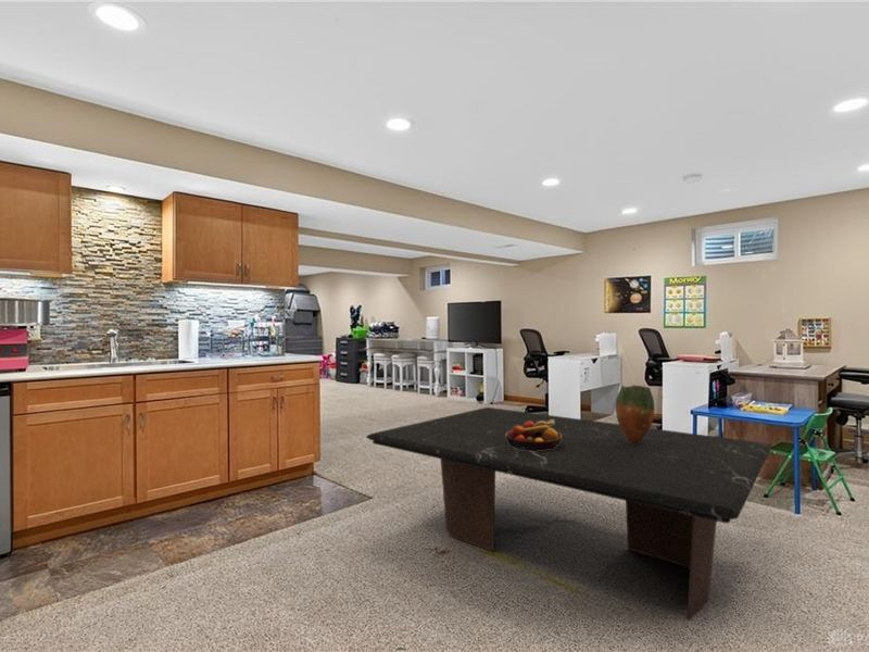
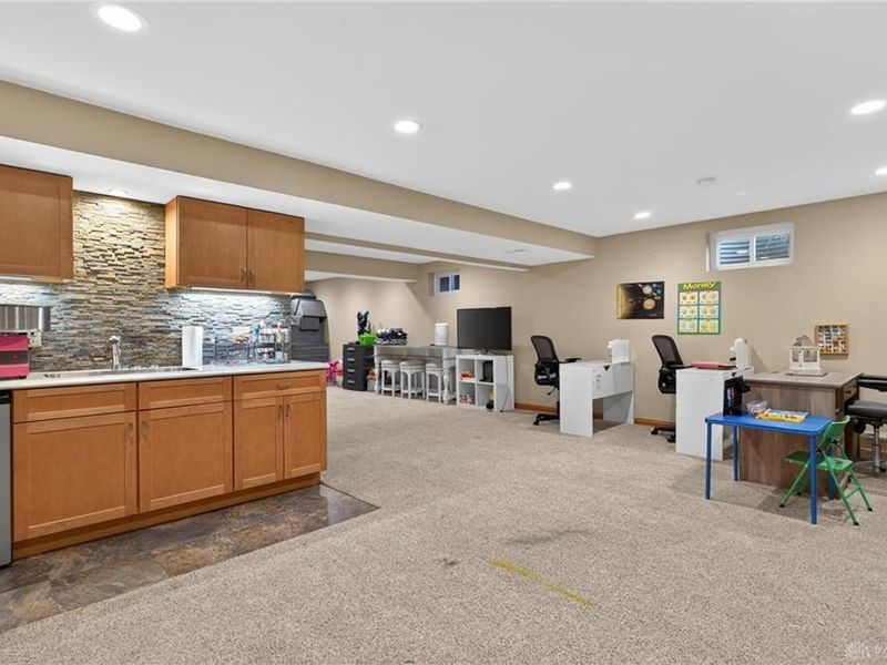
- fruit bowl (533, 431)
- vase (634, 413)
- dining table (562, 486)
